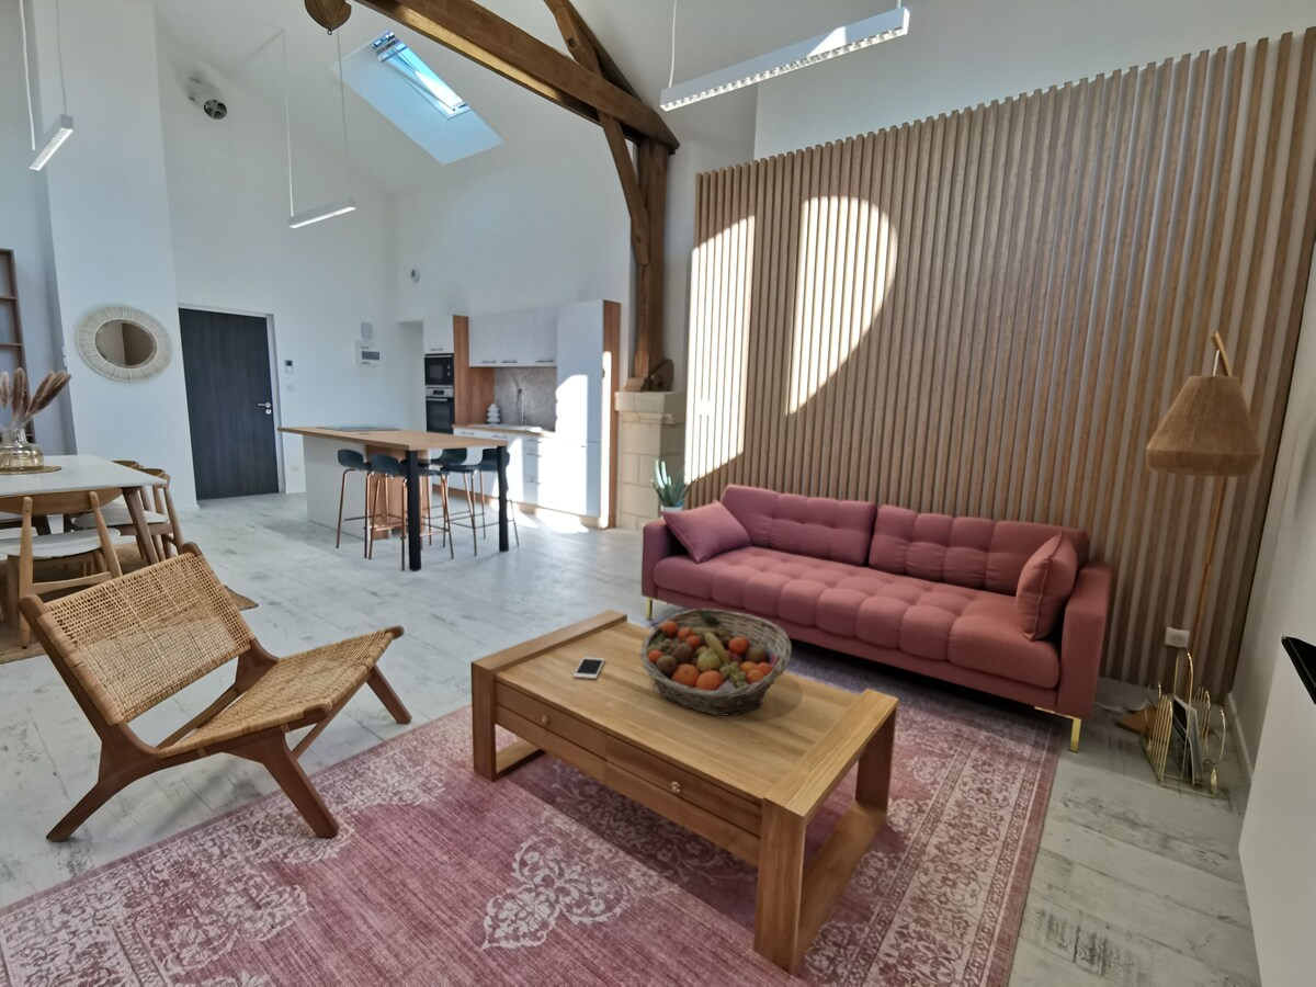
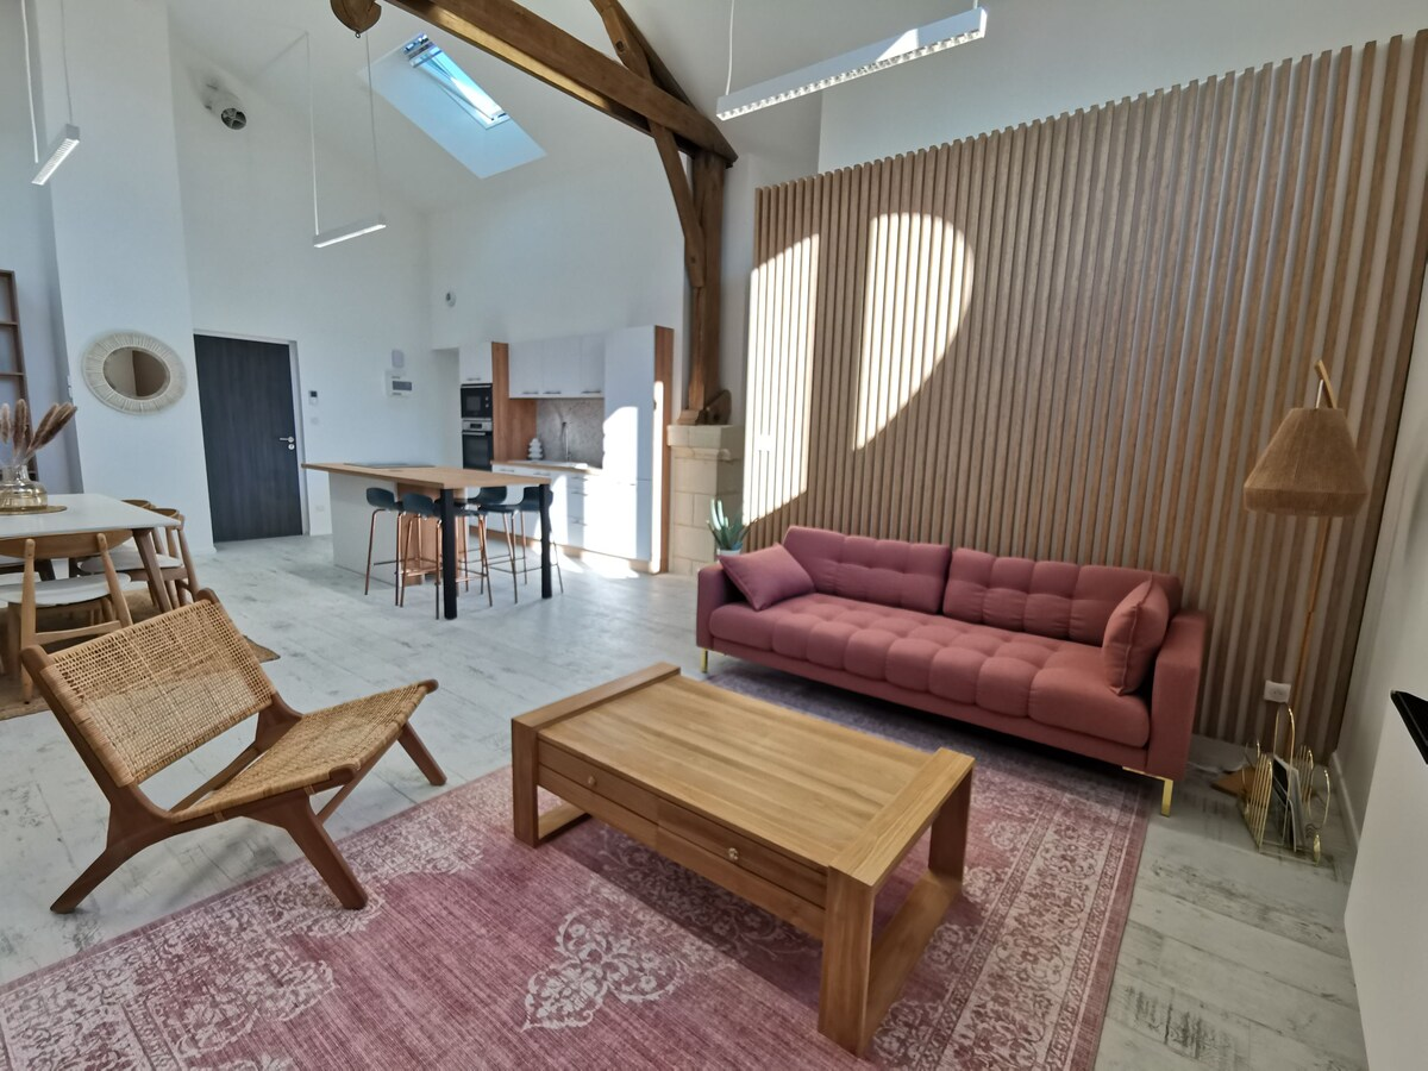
- fruit basket (713, 659)
- cell phone (589, 667)
